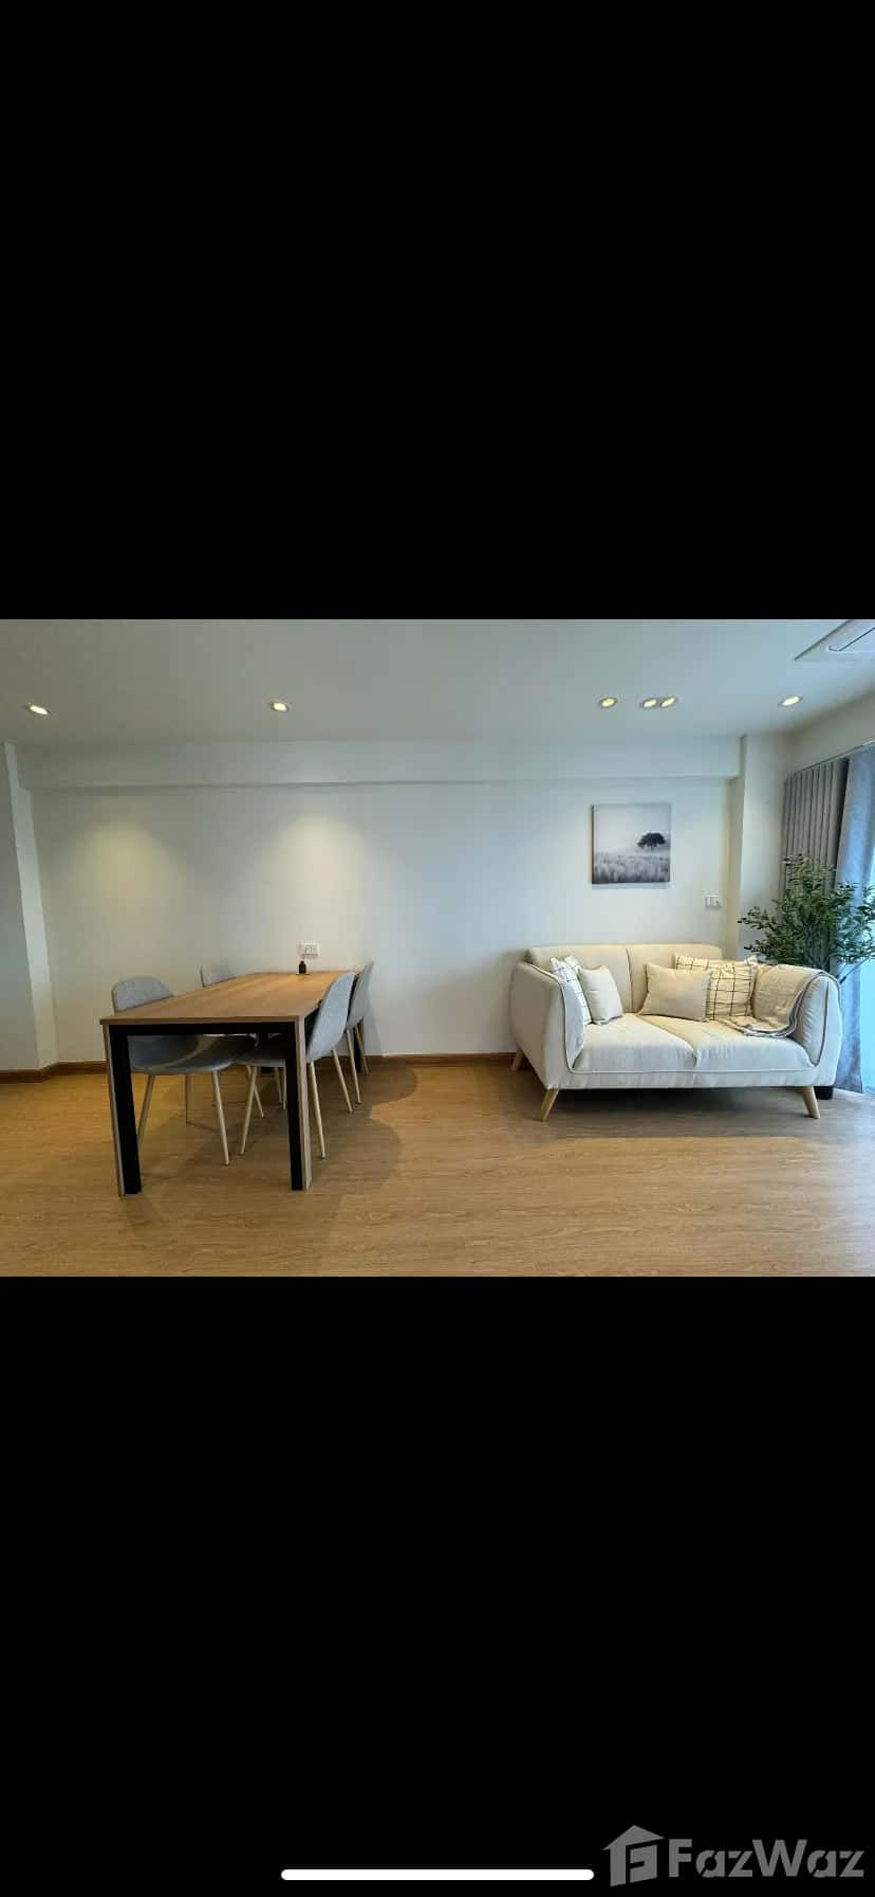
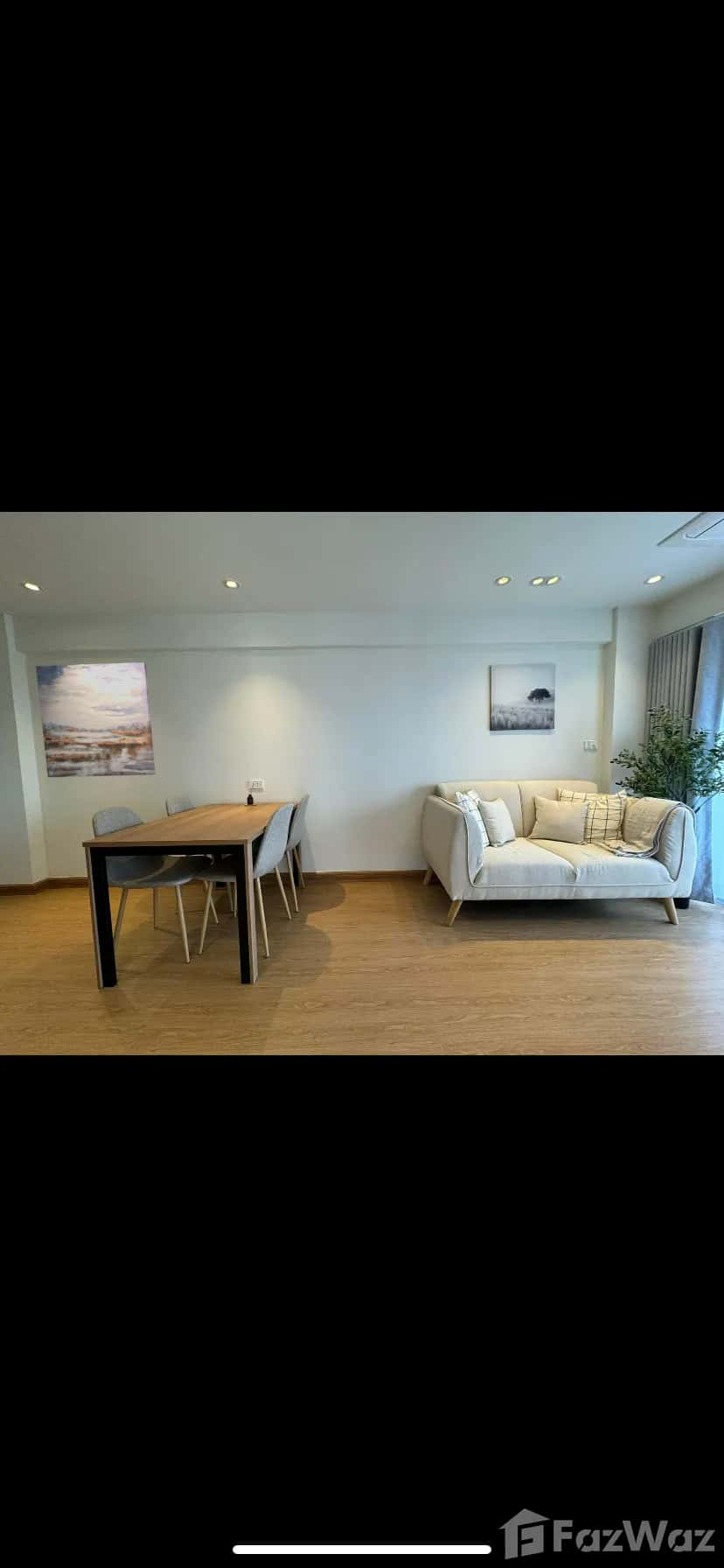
+ wall art (96, 721)
